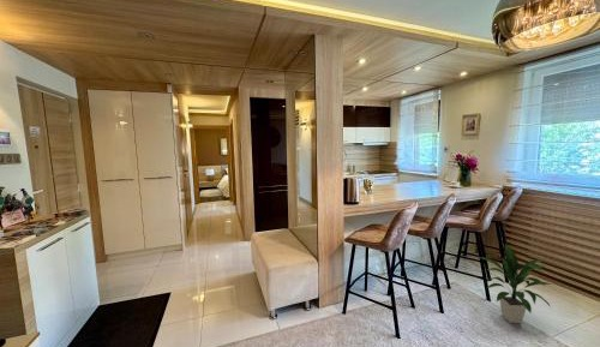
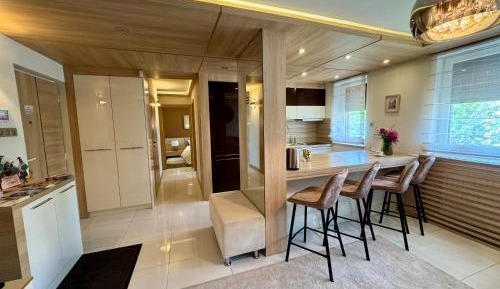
- indoor plant (516, 285)
